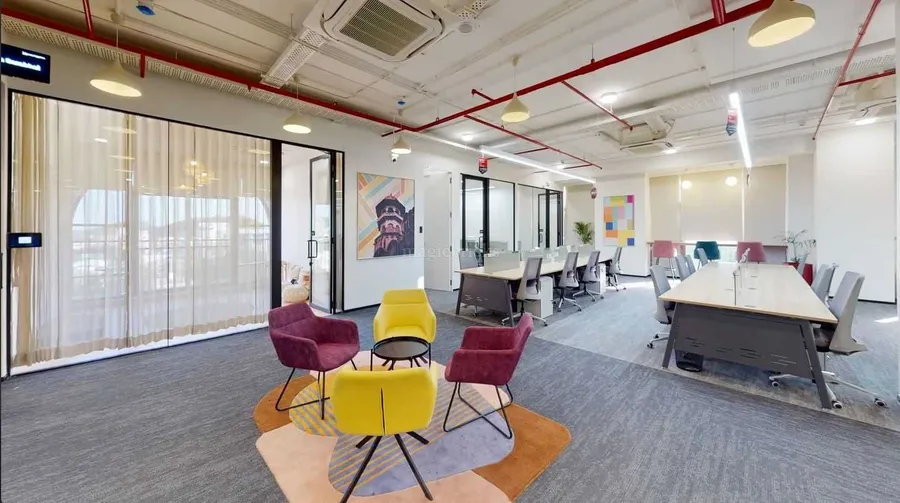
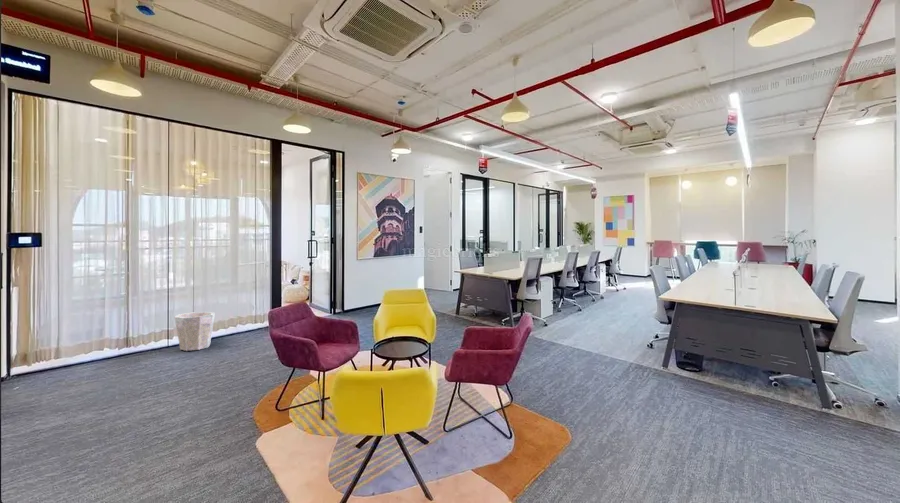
+ waste bin (195, 330)
